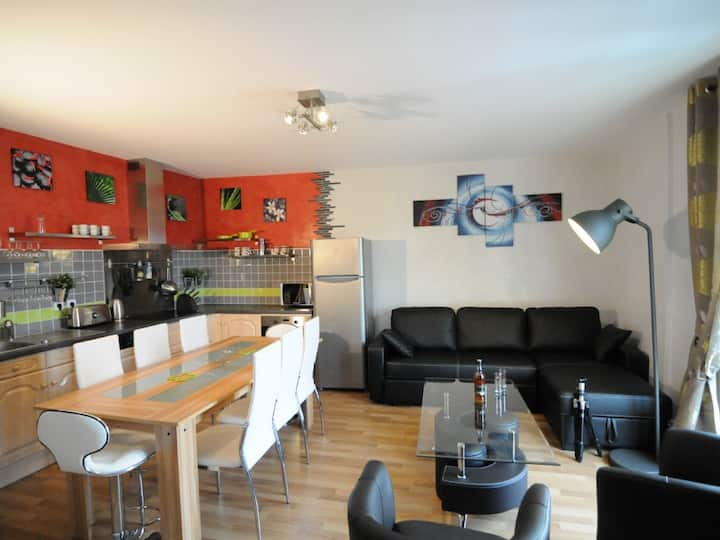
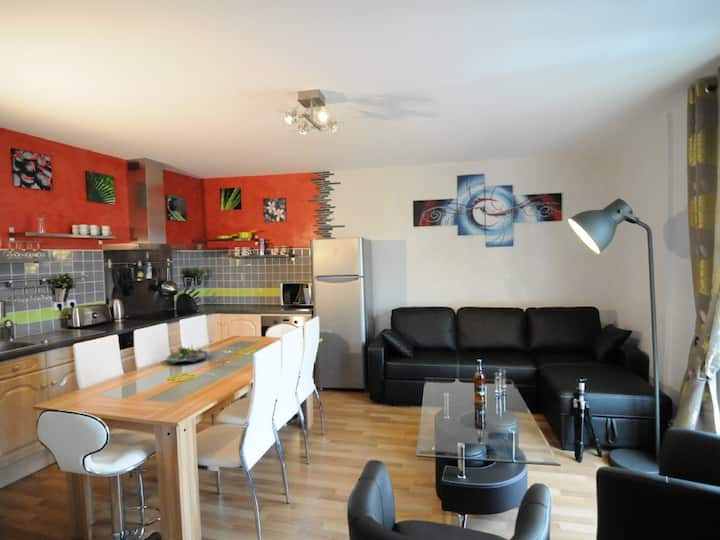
+ succulent planter (188, 351)
